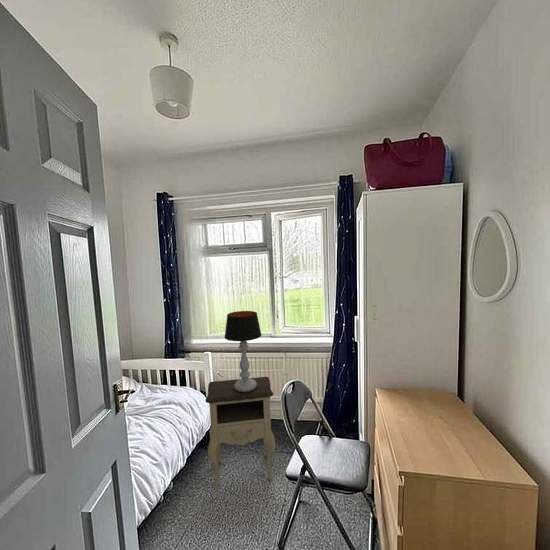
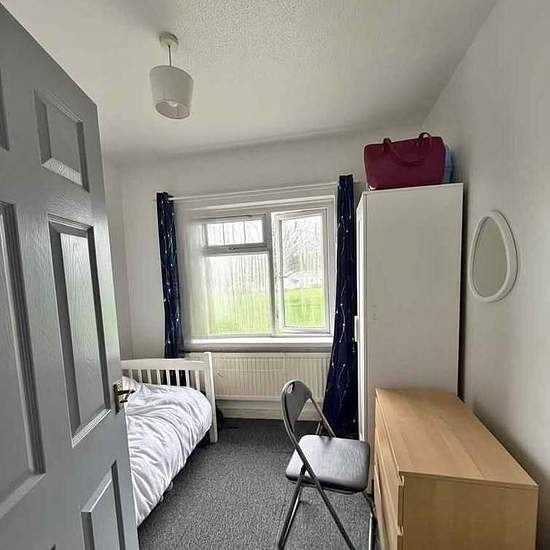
- table lamp (243, 350)
- nightstand (241, 429)
